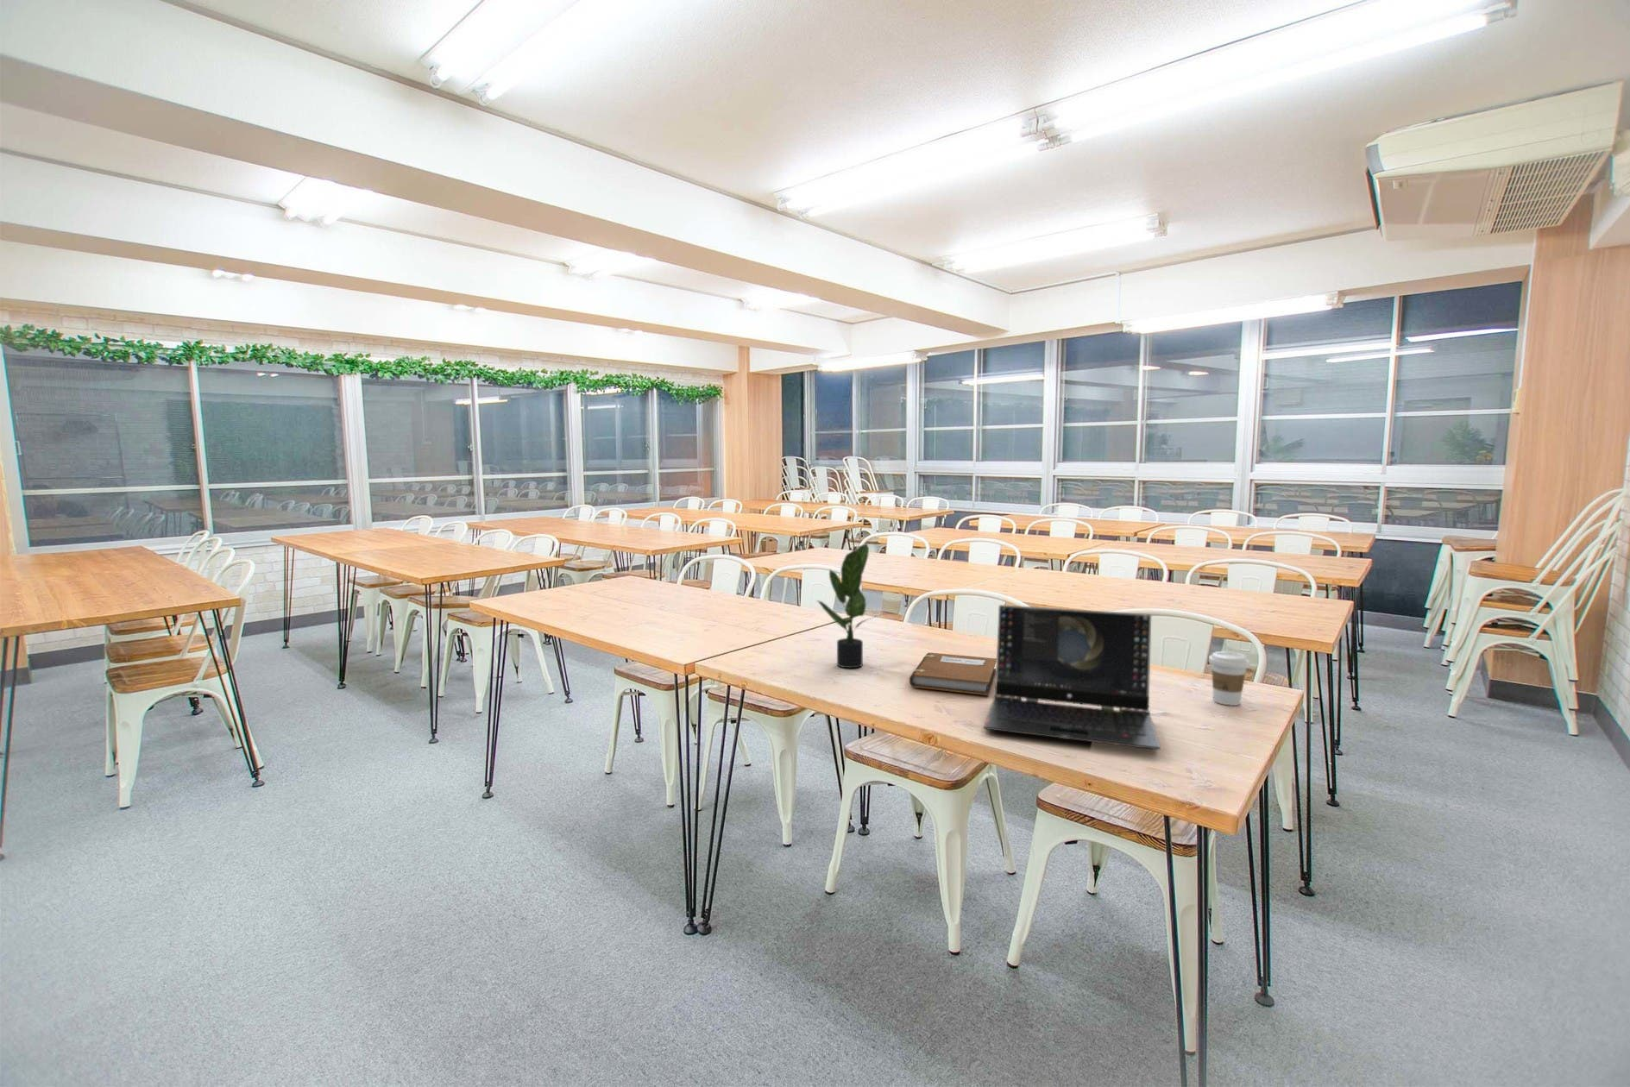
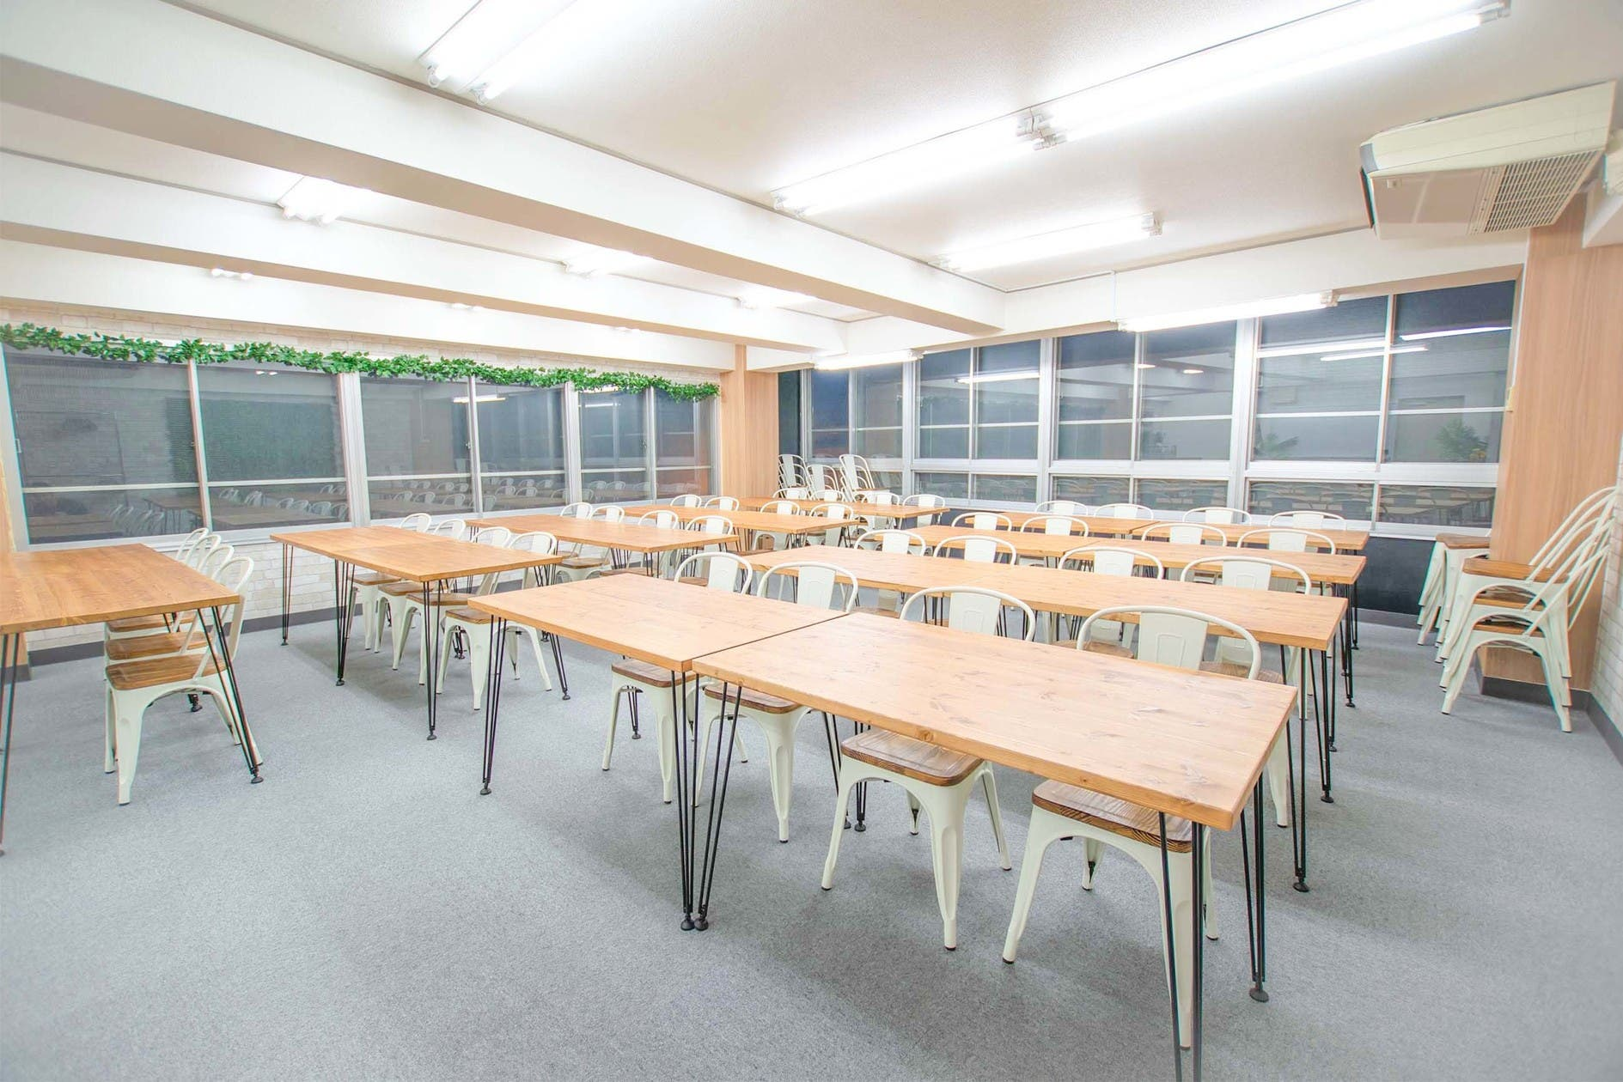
- notebook (954, 671)
- potted plant (850, 603)
- laptop computer (1070, 671)
- coffee cup (1227, 678)
